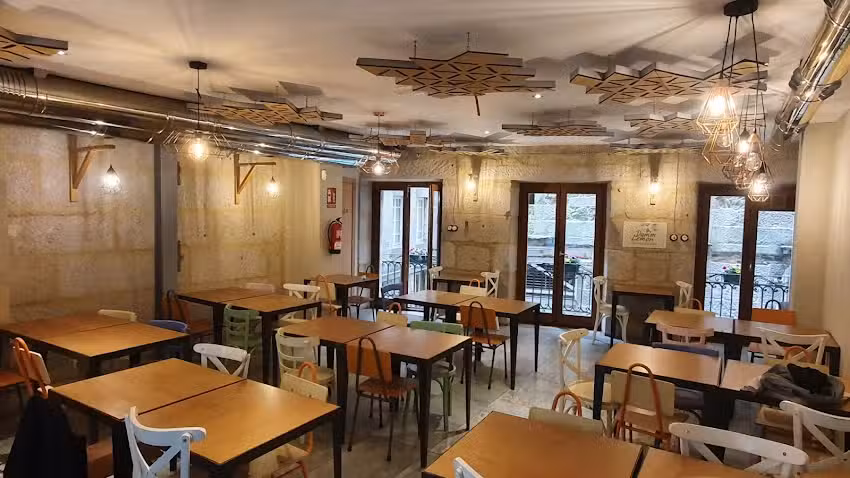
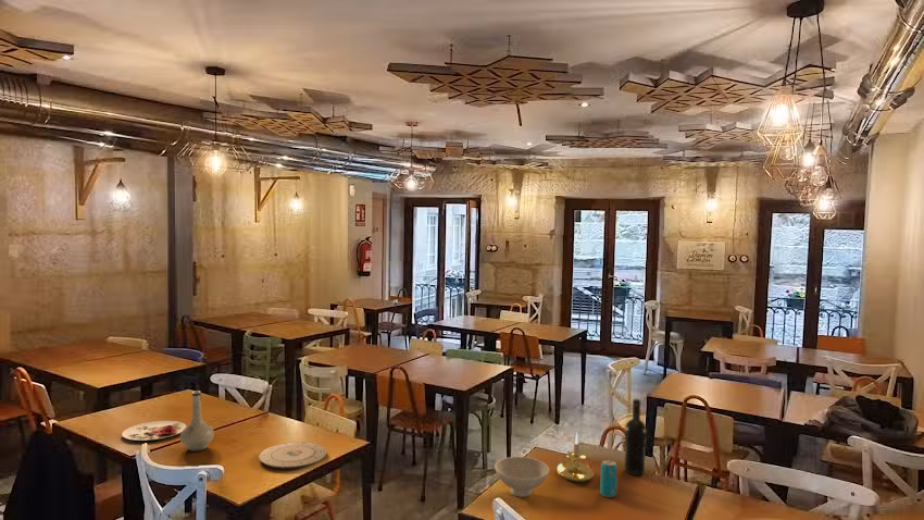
+ wine bottle (635, 435)
+ beverage can (608, 478)
+ bowl (521, 479)
+ plate (154, 429)
+ vase (197, 419)
+ candle holder (575, 451)
+ plate (292, 455)
